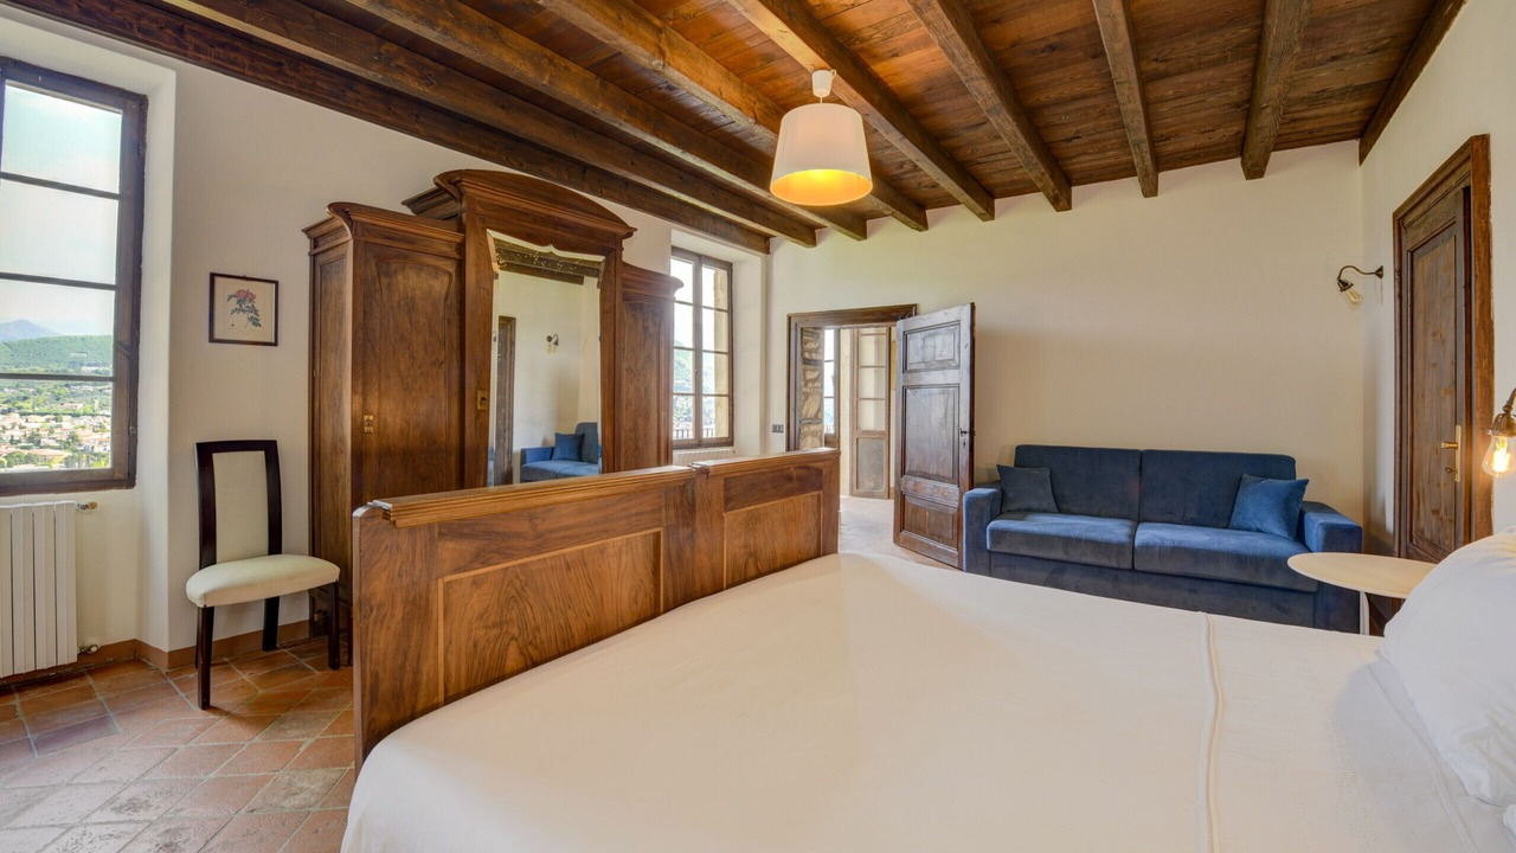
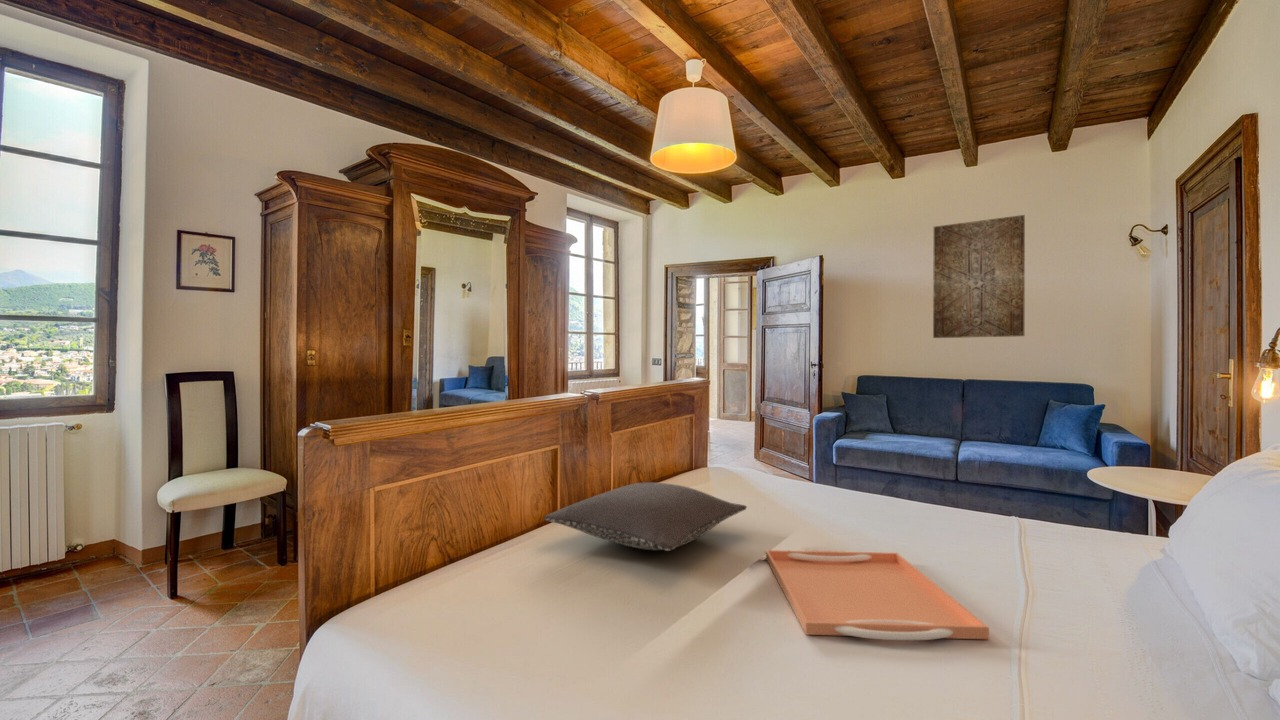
+ wall art (977, 279)
+ serving tray (858, 587)
+ pillow (648, 512)
